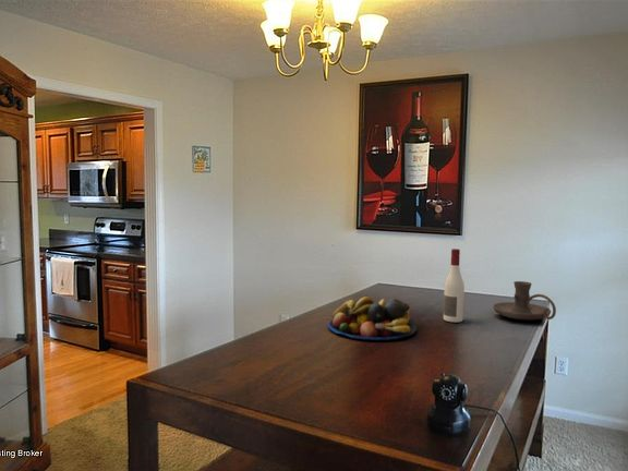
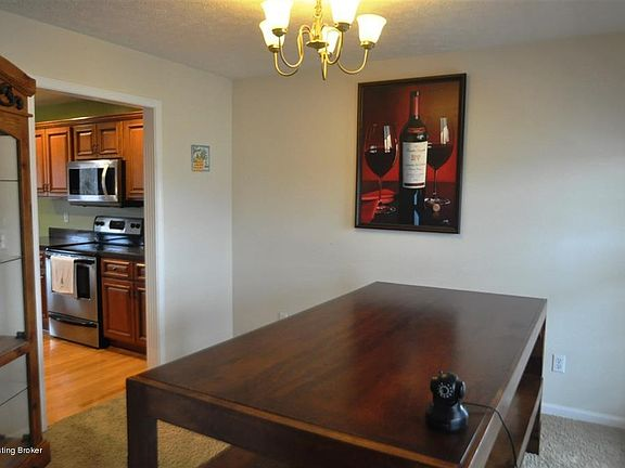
- candle holder (527, 301)
- alcohol (454, 285)
- fruit bowl (371, 312)
